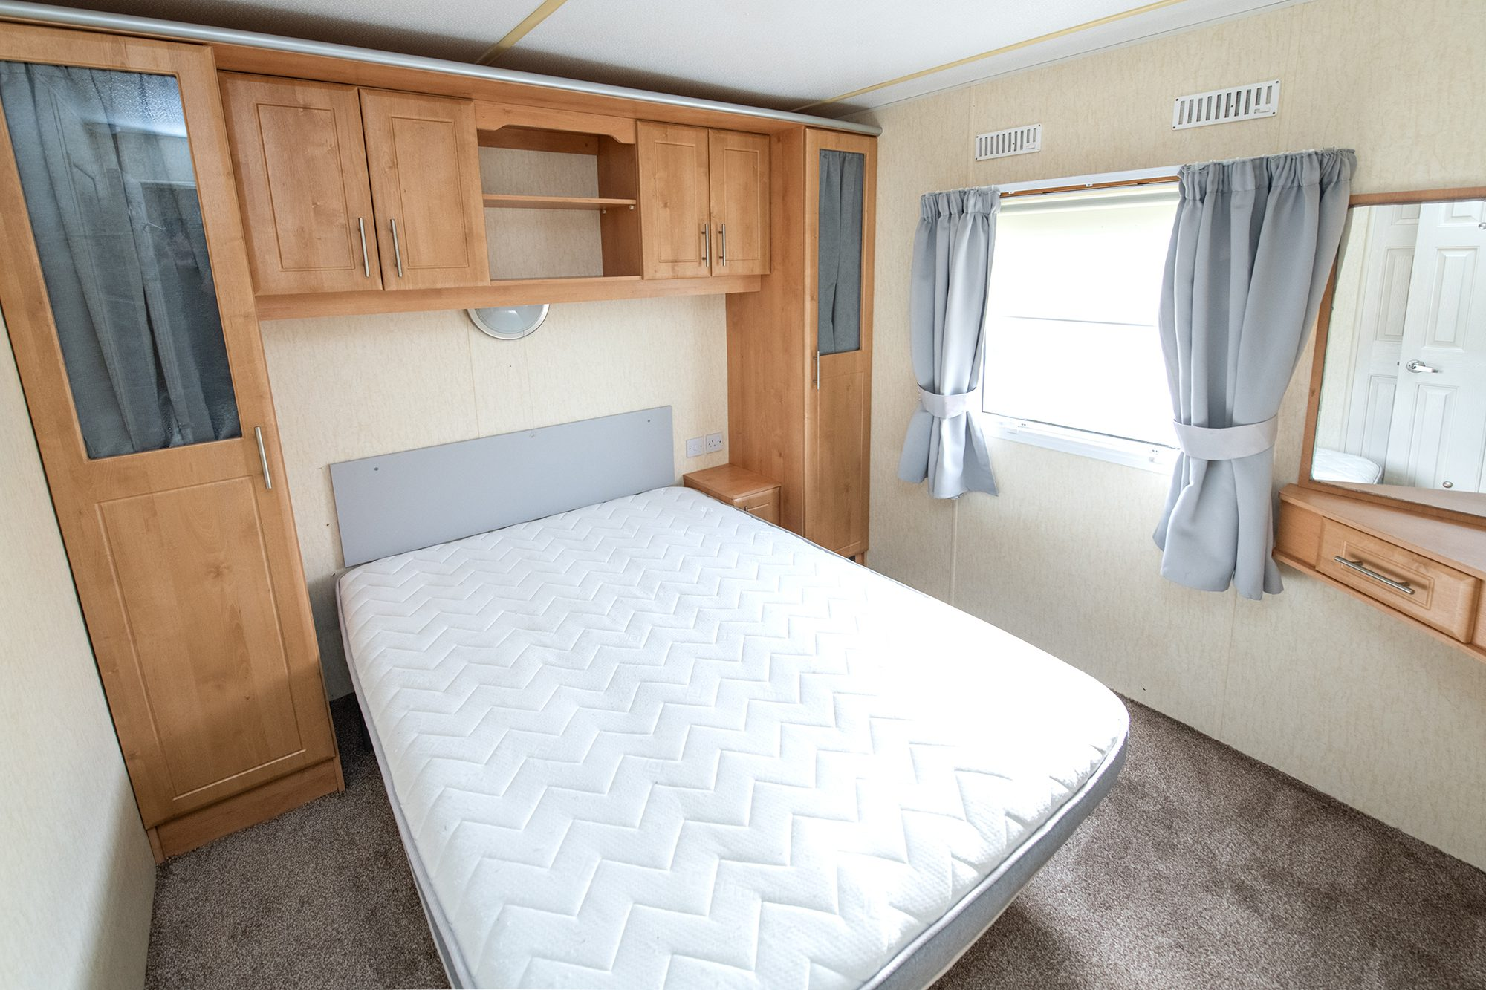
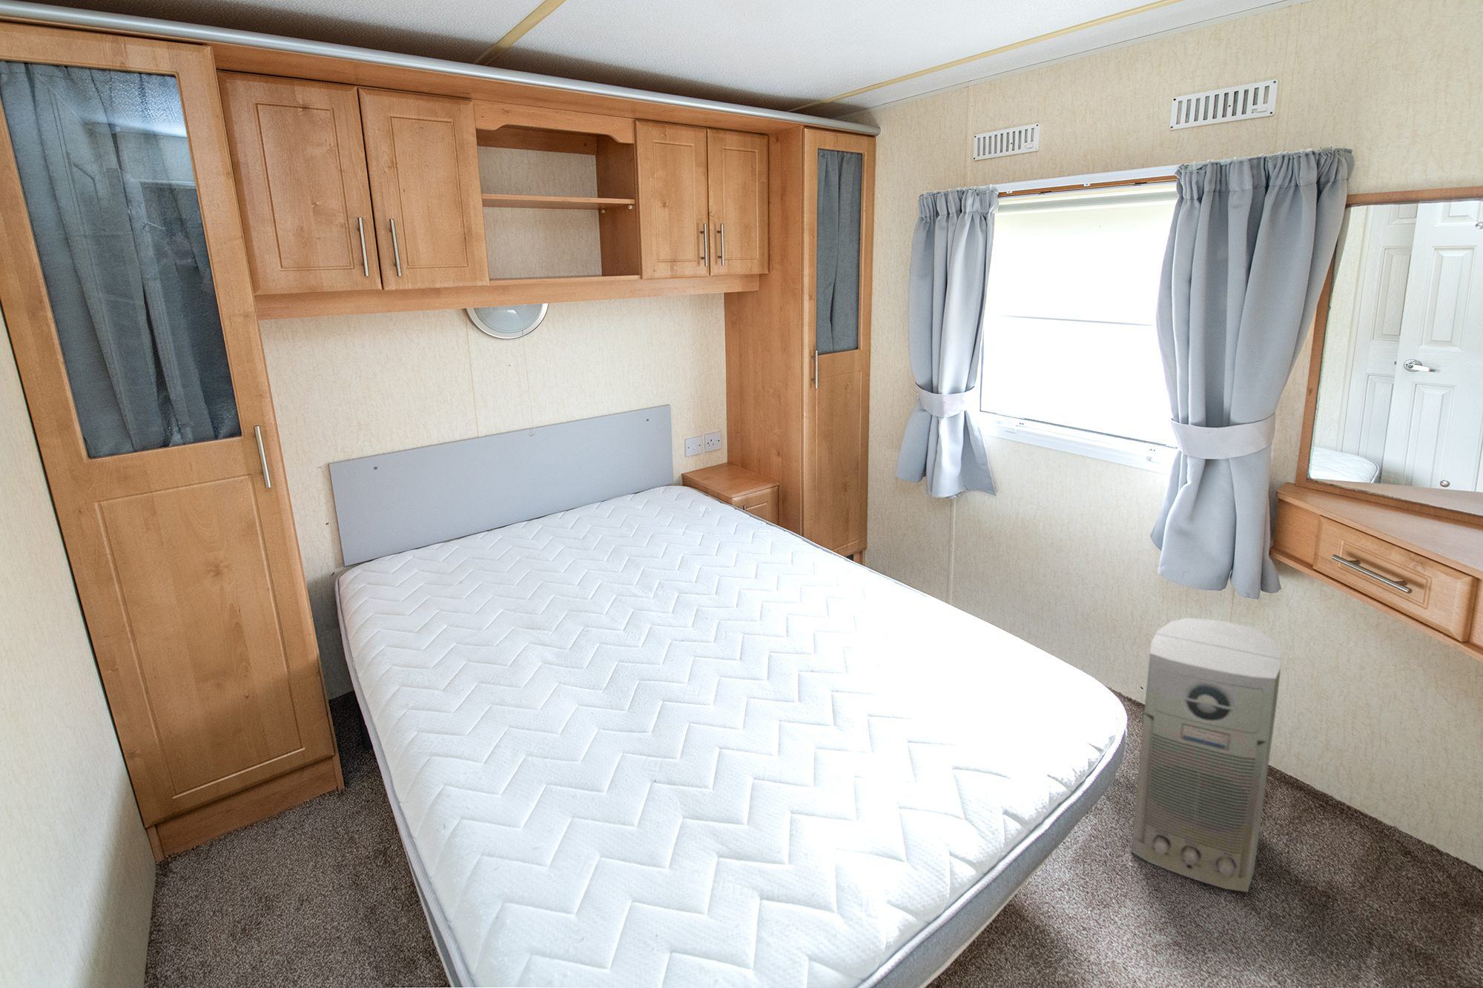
+ air purifier (1204, 744)
